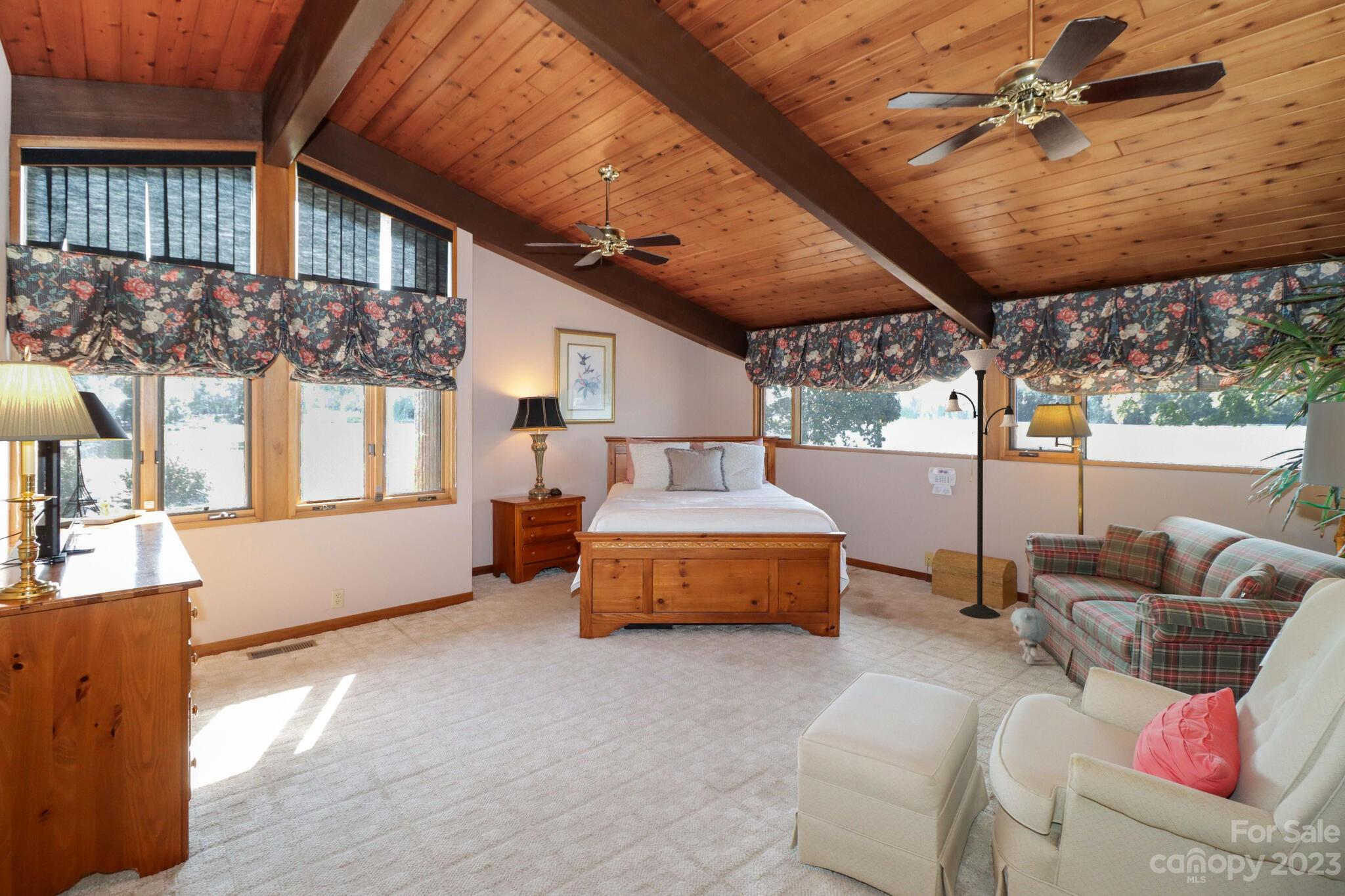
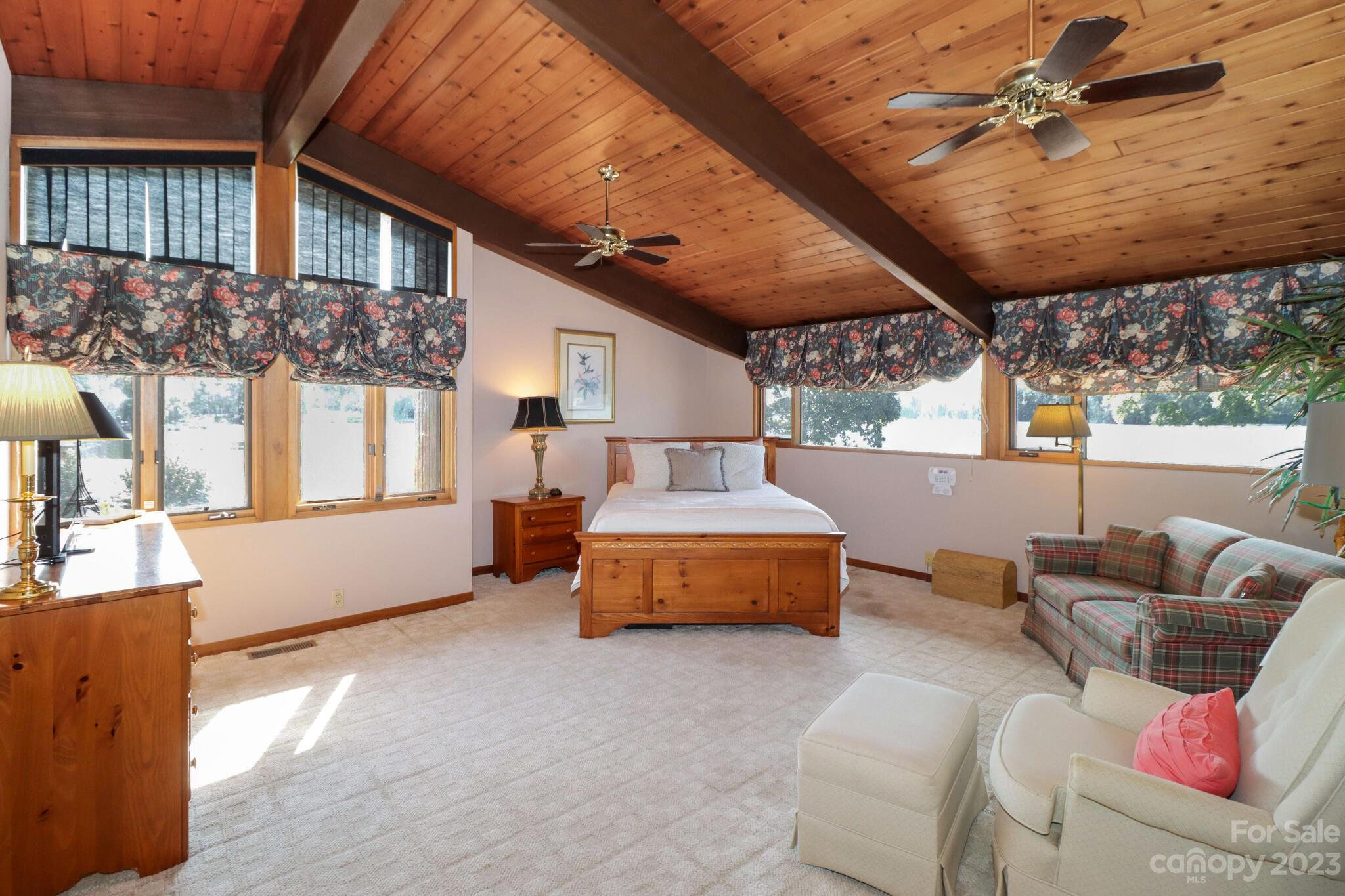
- floor lamp (980, 482)
- plush toy (1028, 635)
